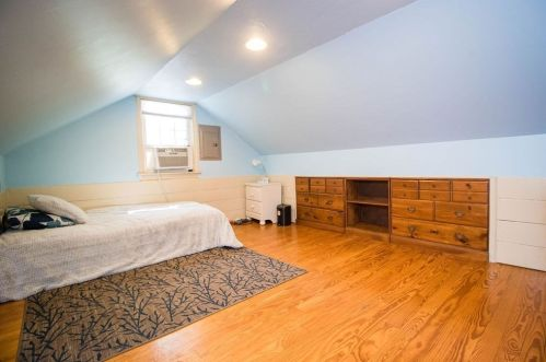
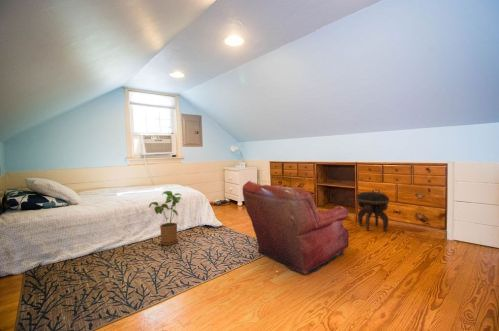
+ footstool (372, 210)
+ house plant (166, 217)
+ armchair (295, 217)
